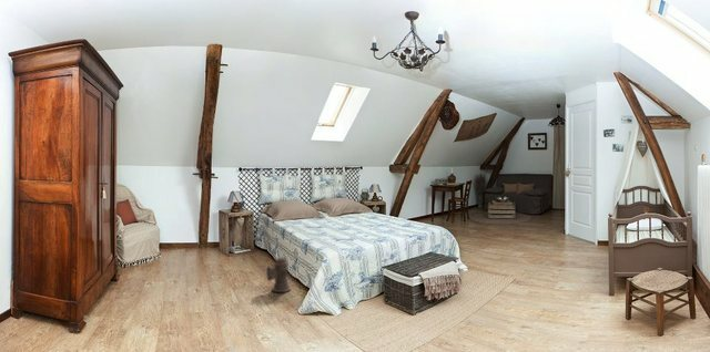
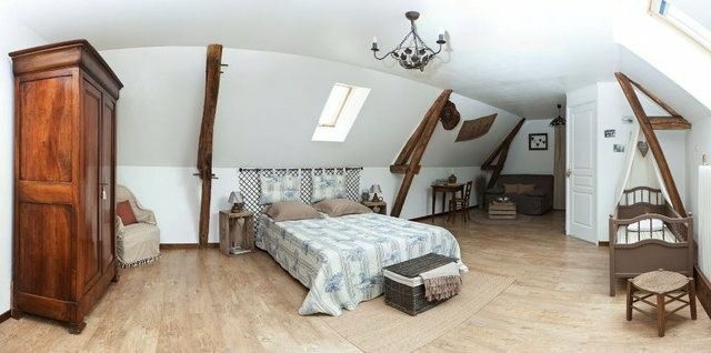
- lantern (284, 272)
